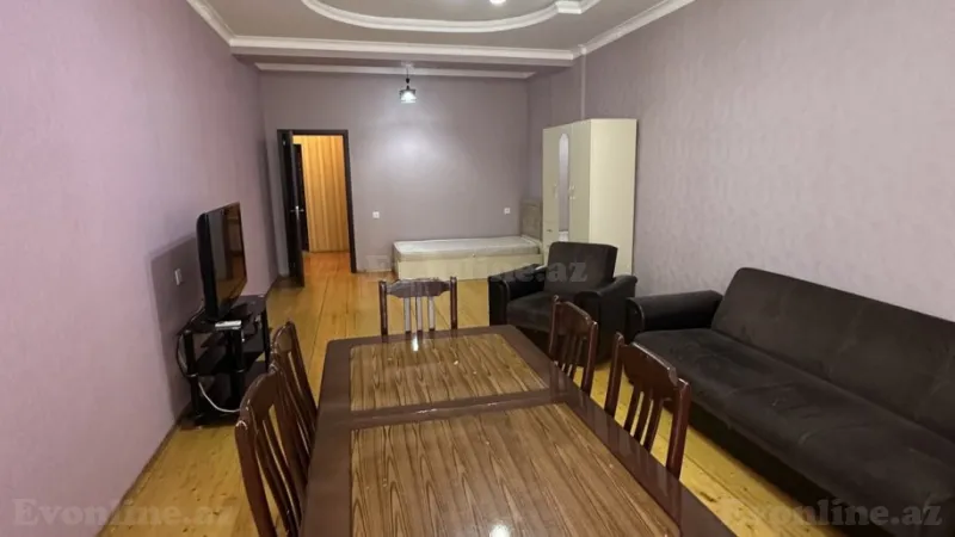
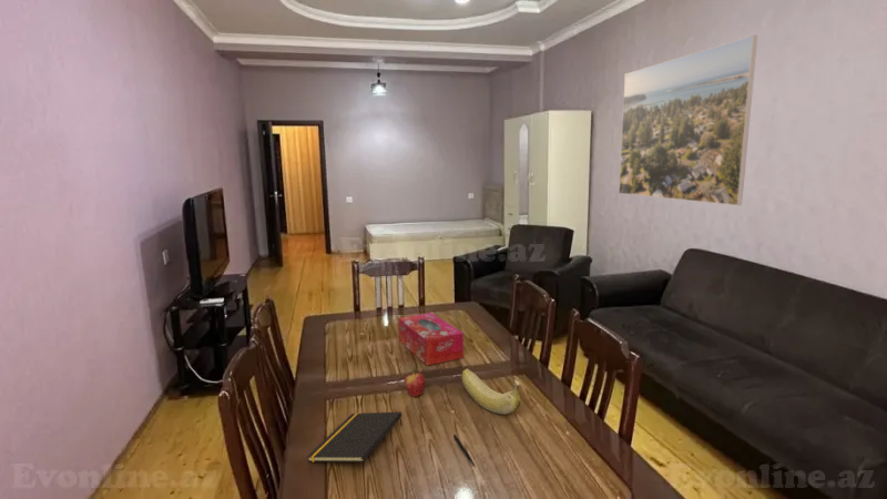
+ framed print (674, 130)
+ notepad (357, 435)
+ fruit (415, 380)
+ pen (463, 449)
+ tissue box (429, 336)
+ banana (490, 389)
